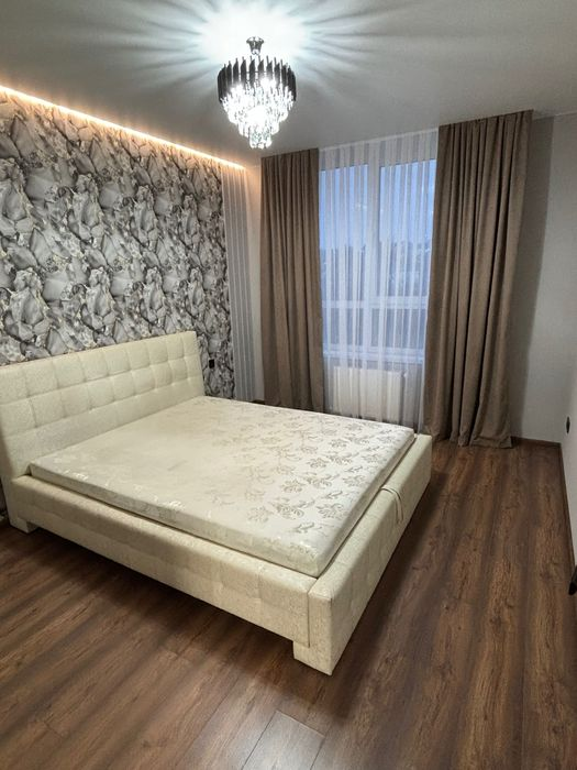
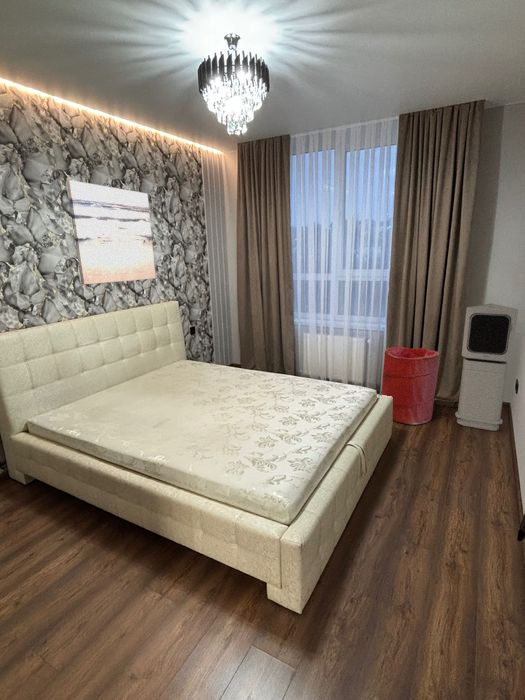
+ laundry hamper (409, 382)
+ wall art (115, 235)
+ air purifier (484, 365)
